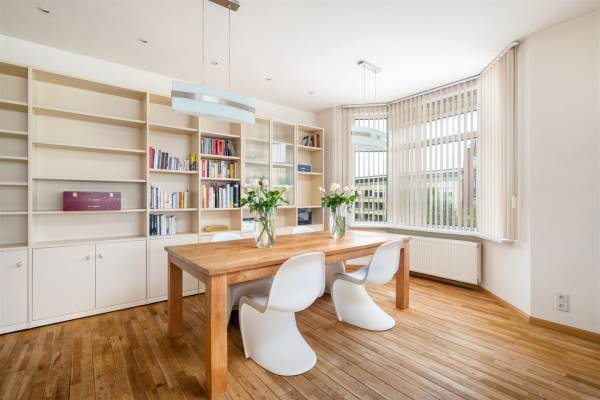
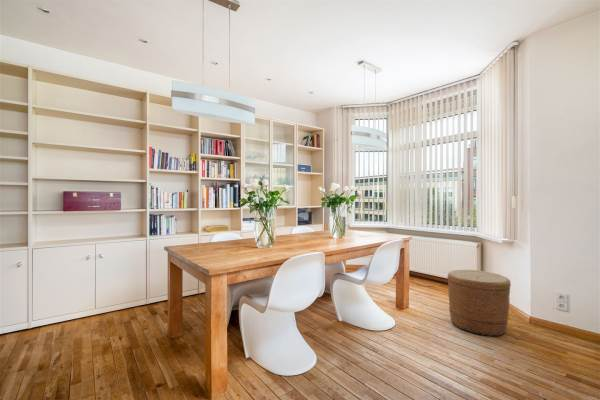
+ basket (477, 300)
